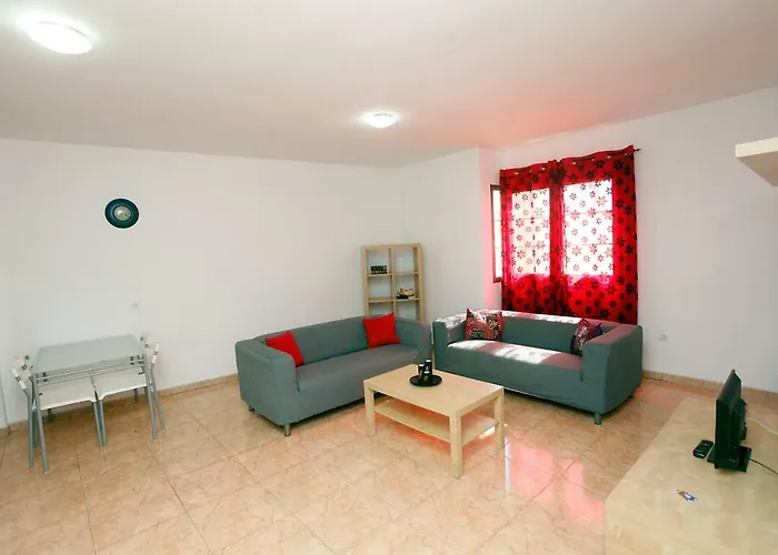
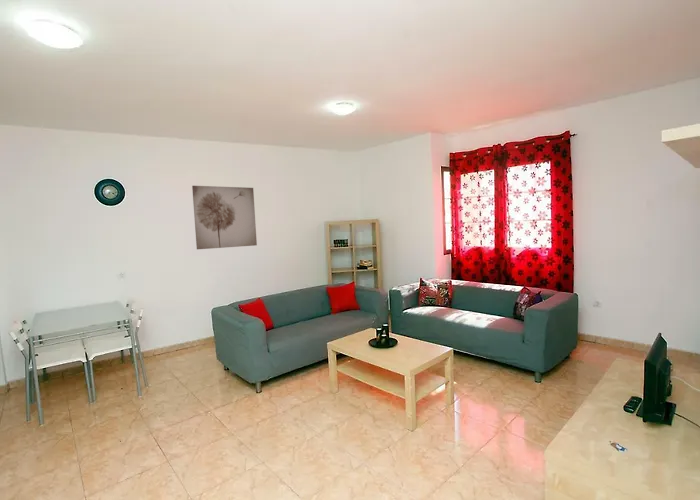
+ wall art (226, 217)
